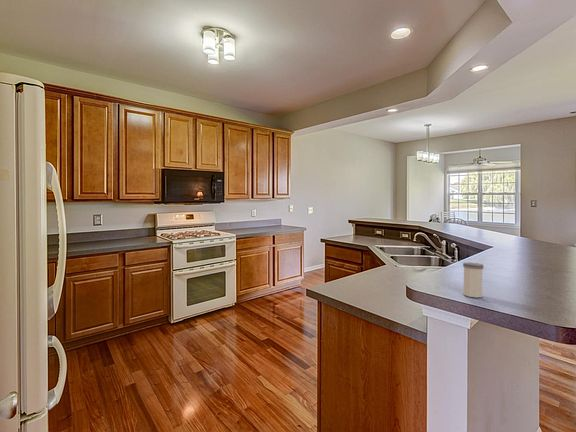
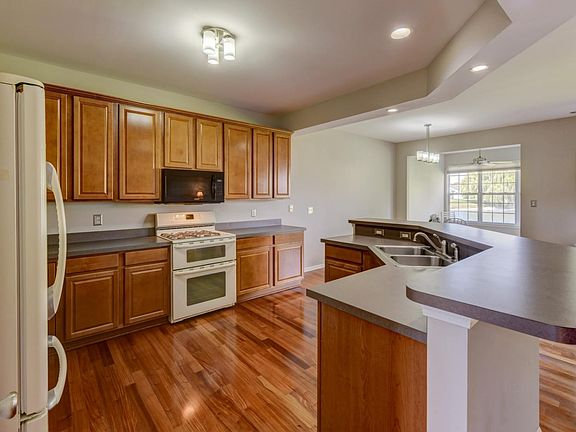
- salt shaker (472, 279)
